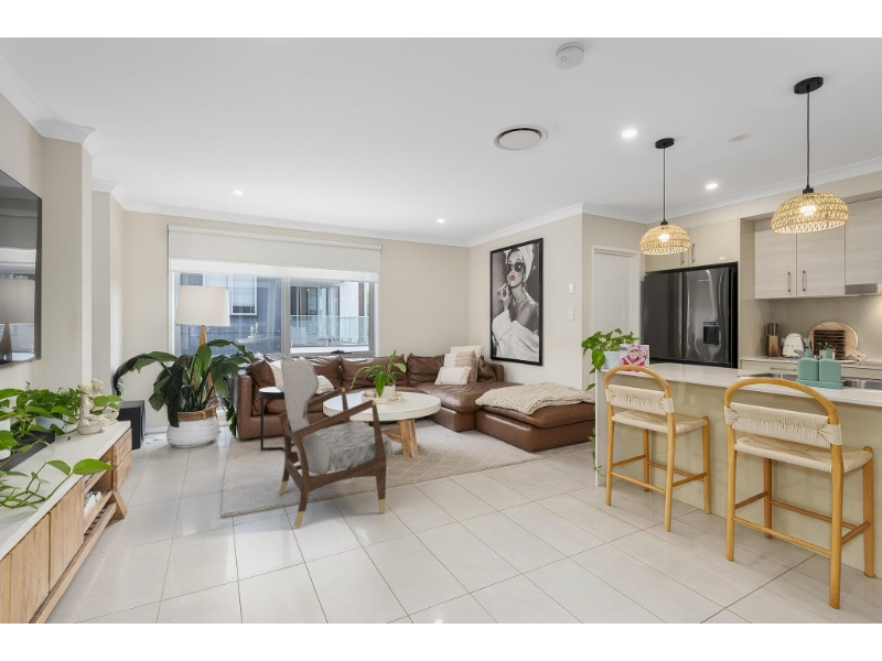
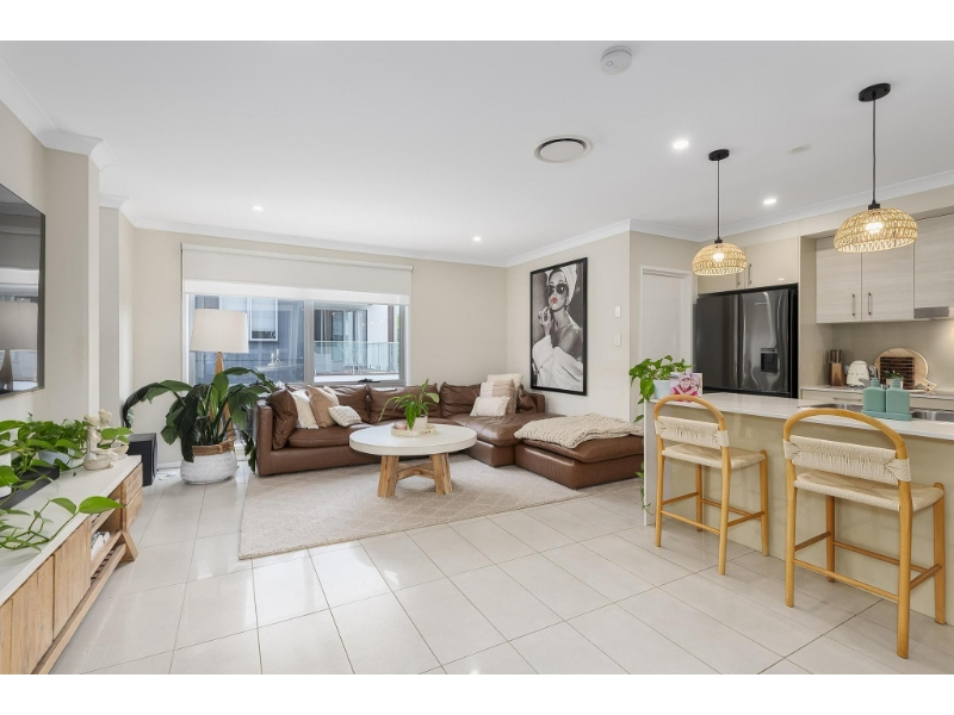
- side table (289, 421)
- armchair (331, 427)
